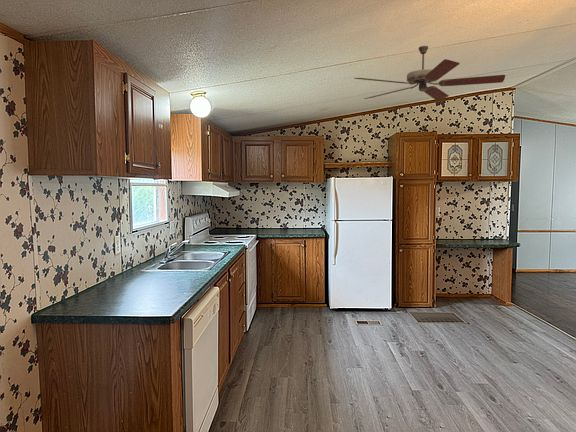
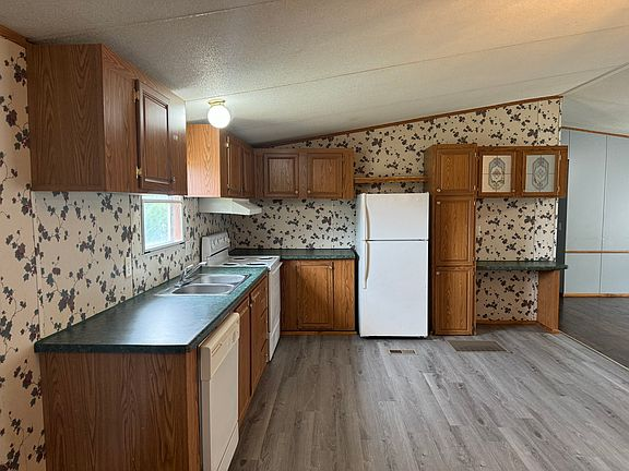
- ceiling fan (428, 69)
